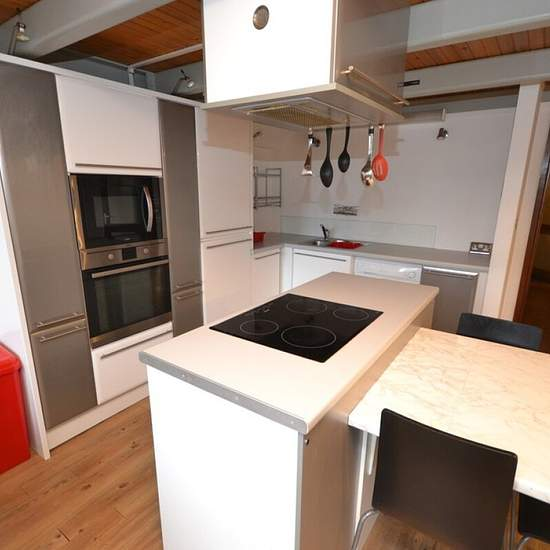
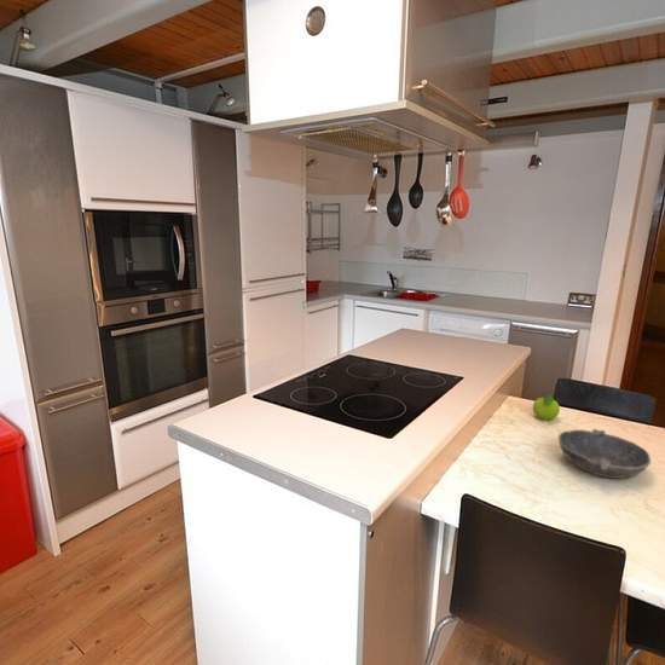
+ fruit (547, 407)
+ bowl (601, 453)
